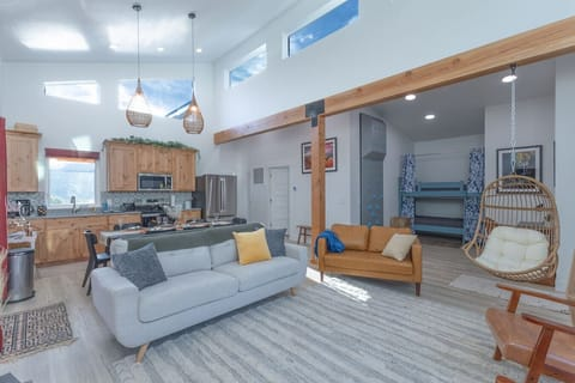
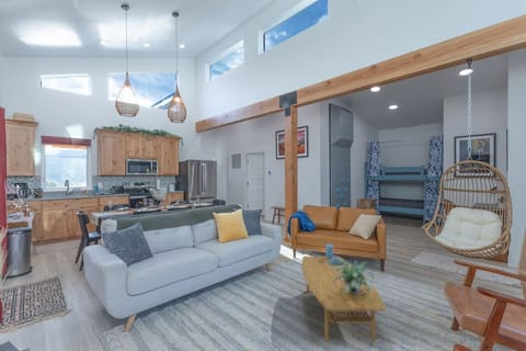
+ coffee table (334, 294)
+ potted plant (355, 276)
+ decorative container (332, 252)
